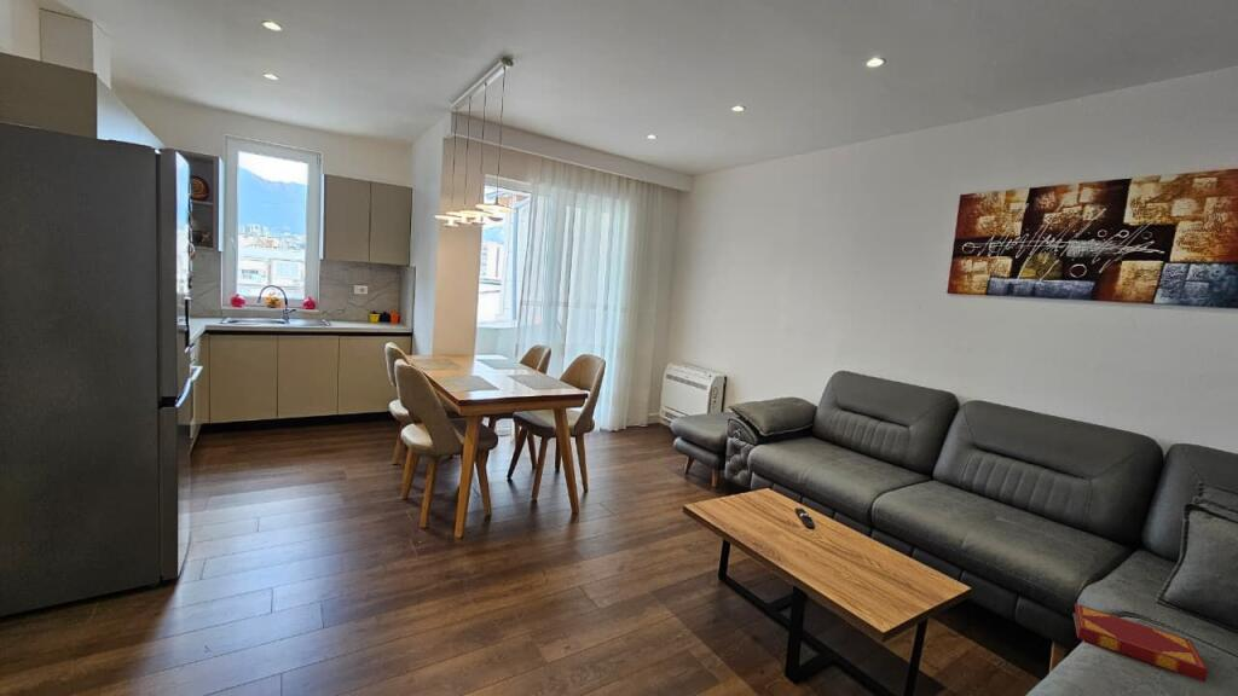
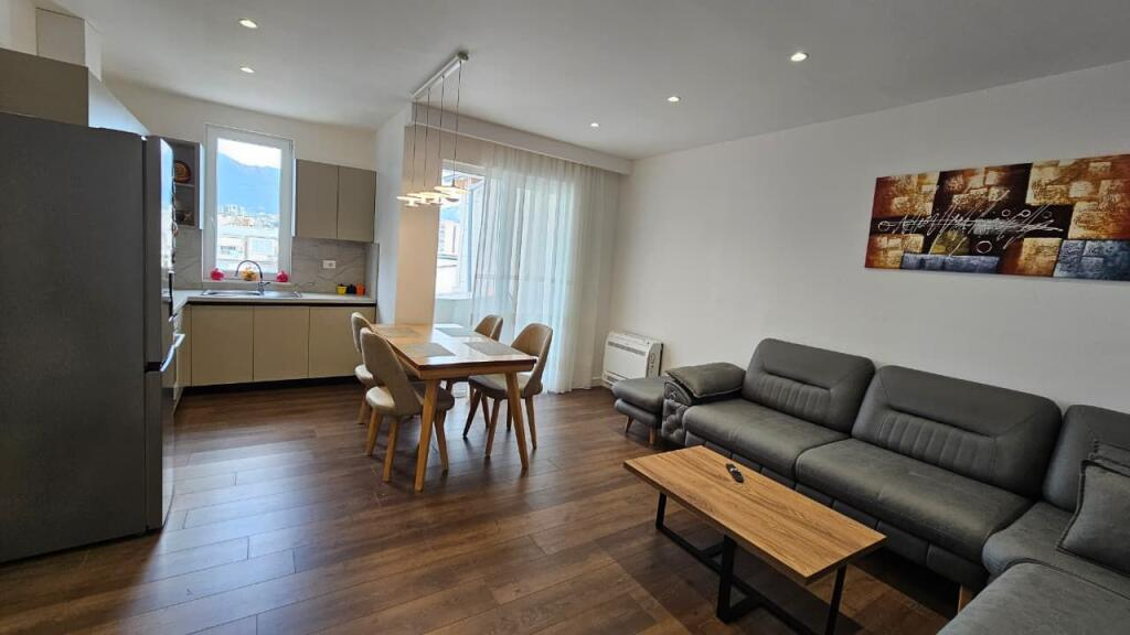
- hardback book (1133, 639)
